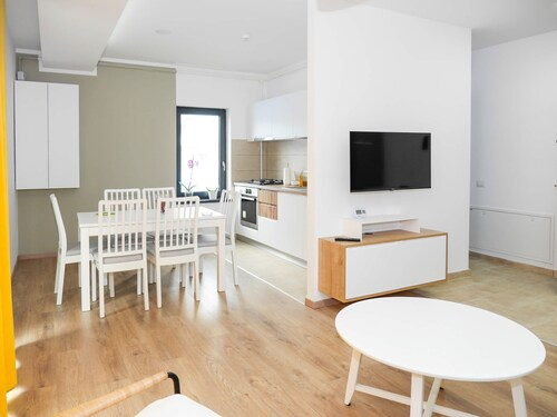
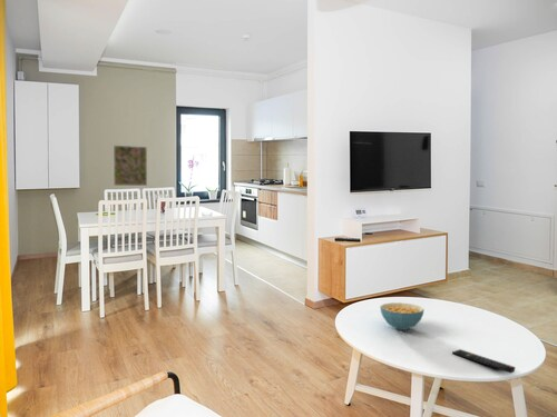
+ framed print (130, 166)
+ remote control (482, 360)
+ cereal bowl (401, 317)
